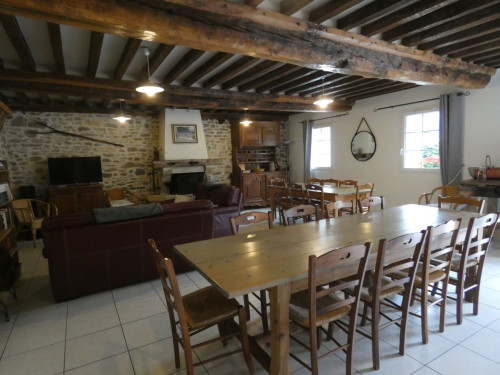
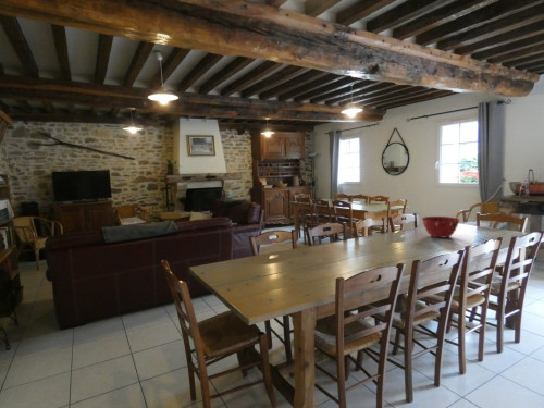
+ mixing bowl (440, 227)
